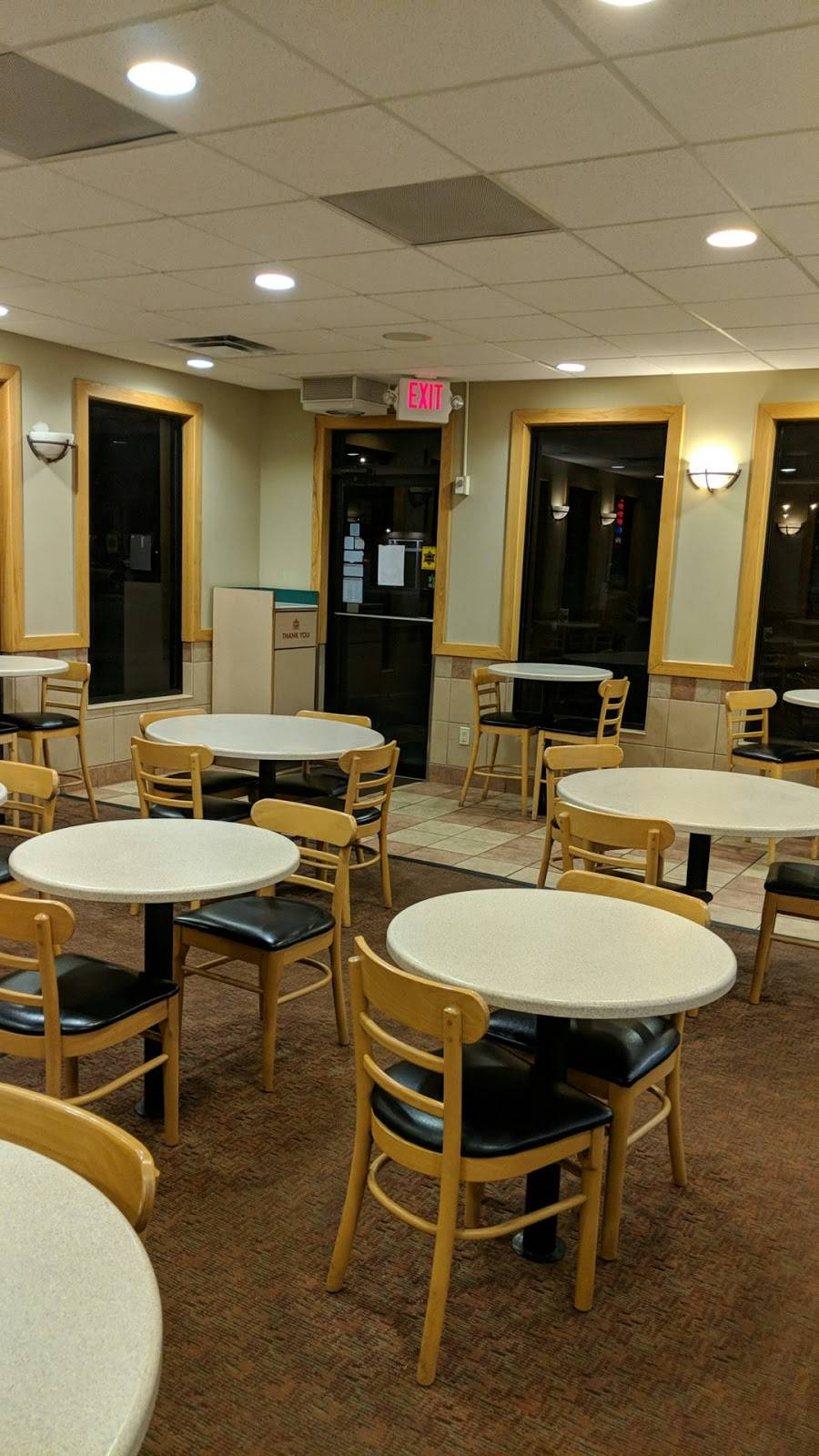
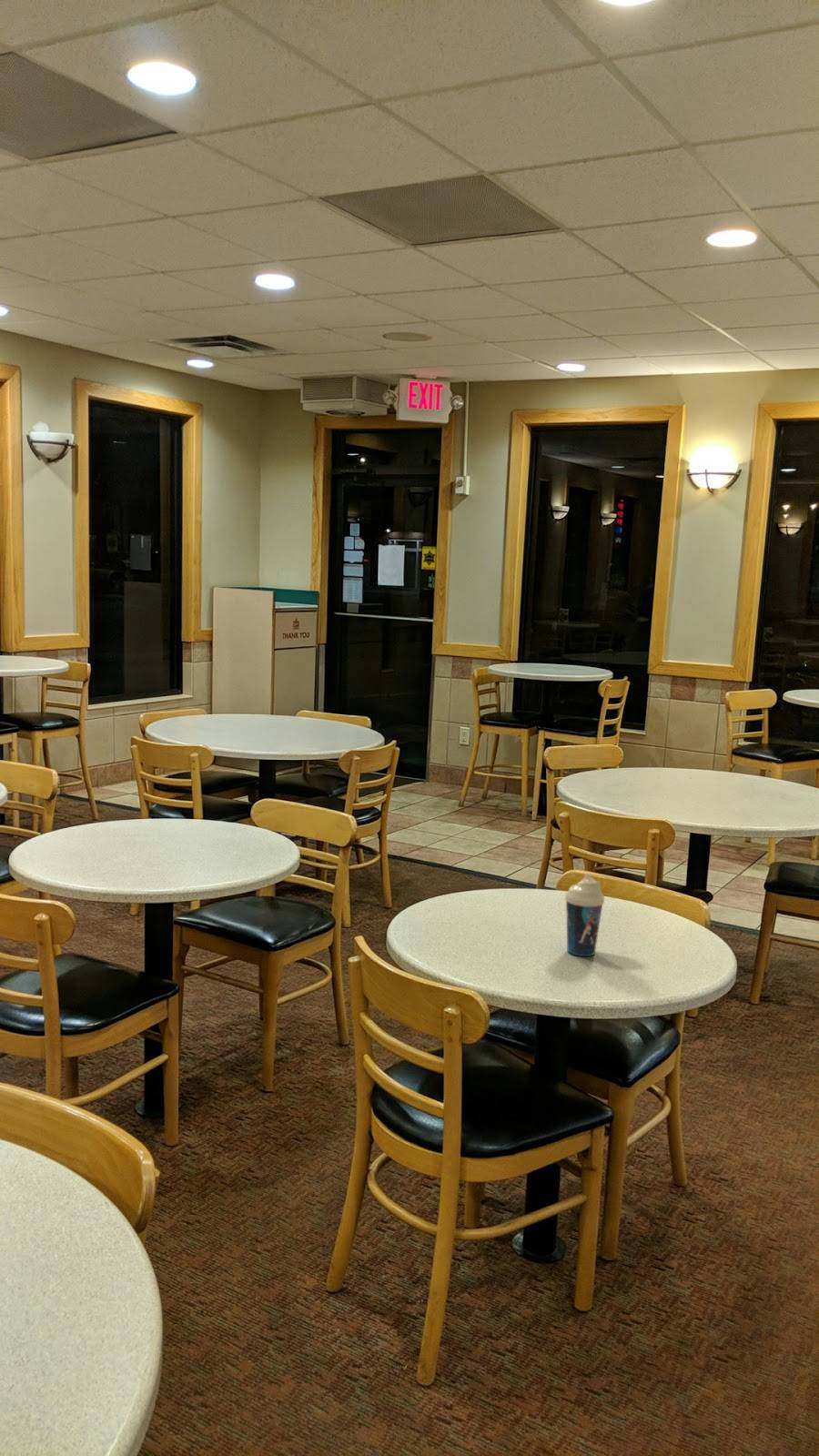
+ beverage cup (583, 913)
